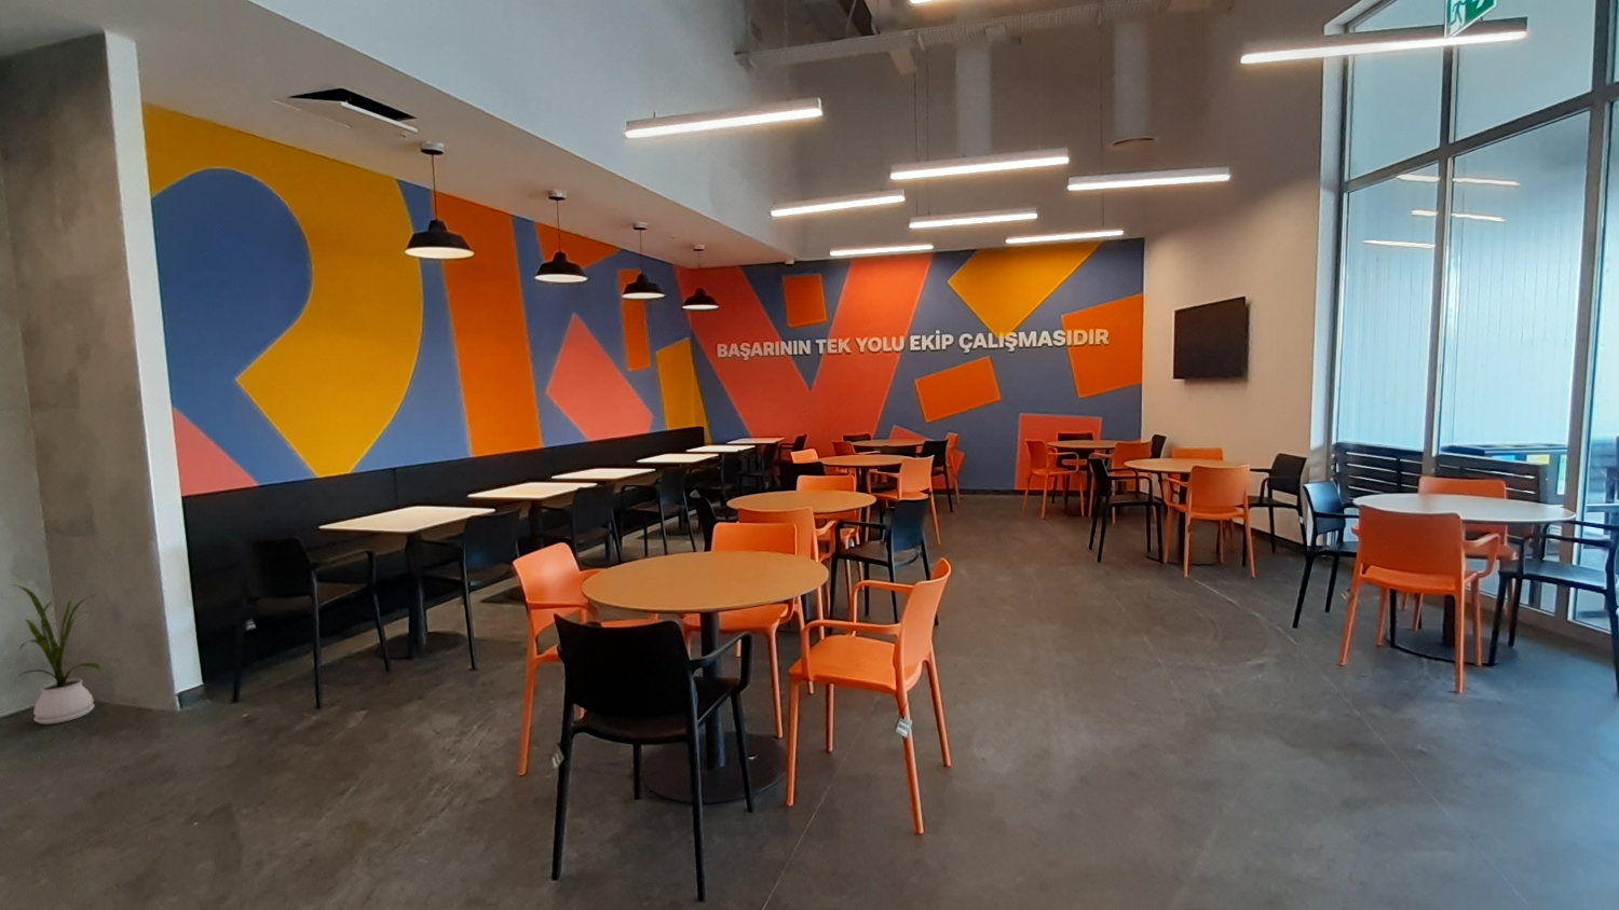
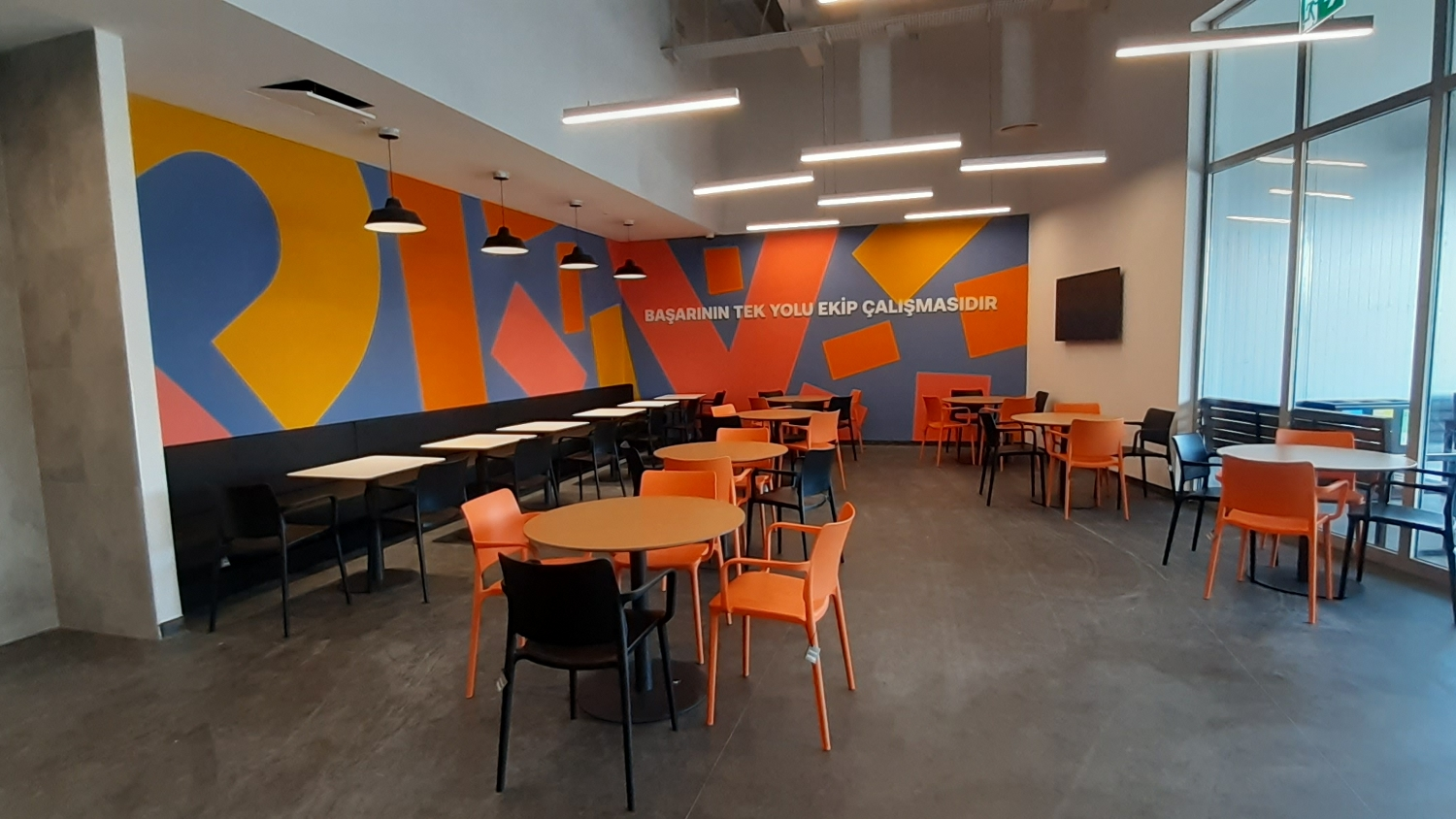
- house plant (56, 650)
